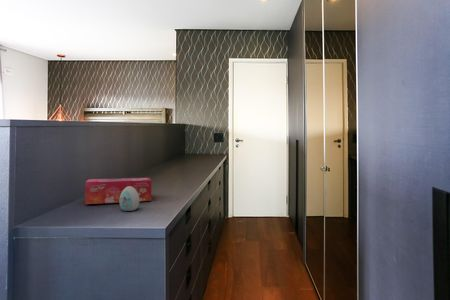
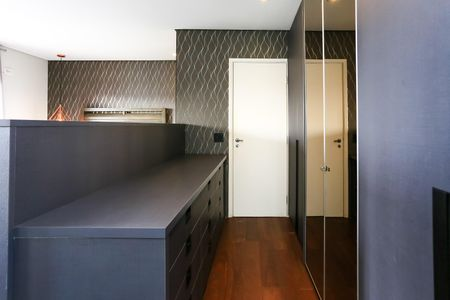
- tissue box (119, 189)
- decorative egg (129, 197)
